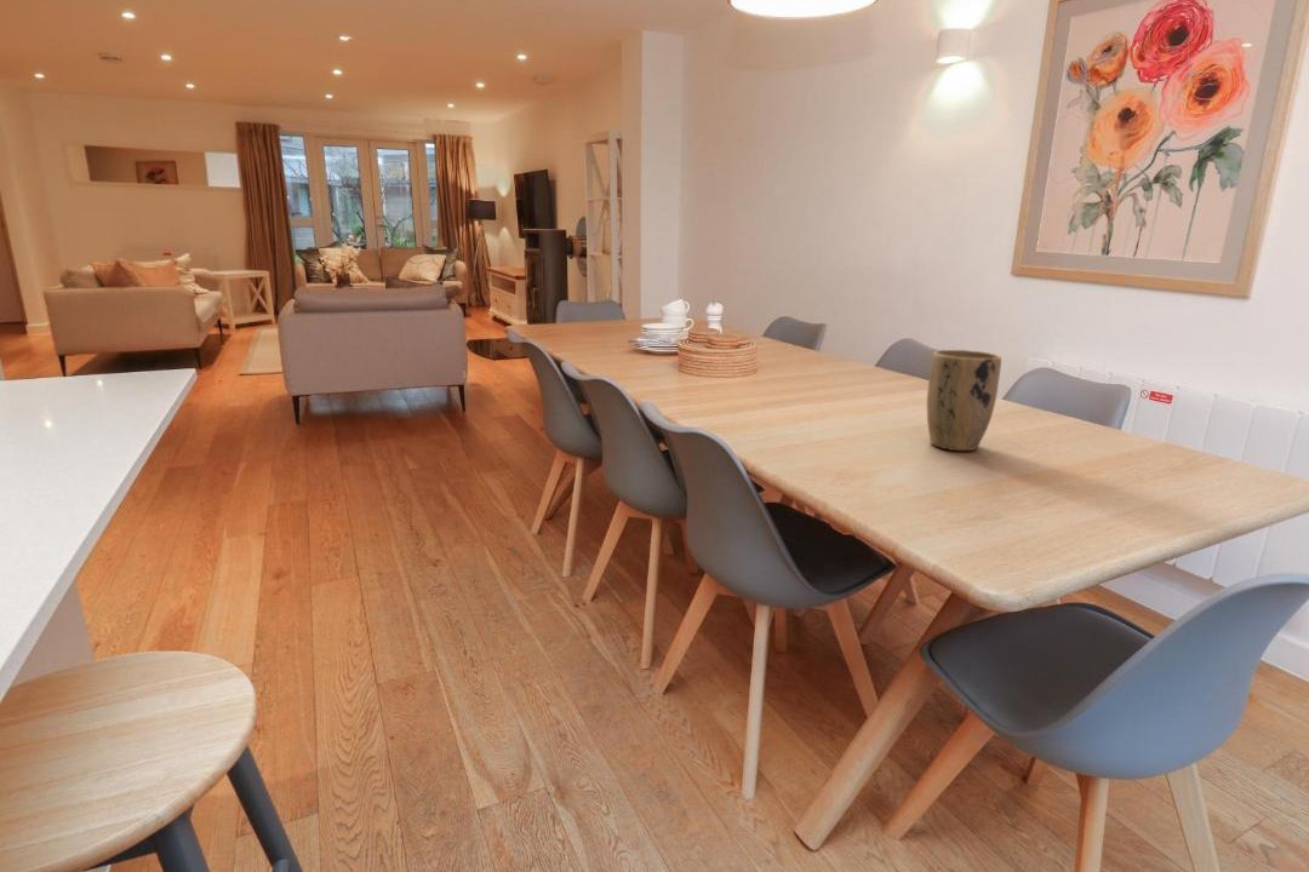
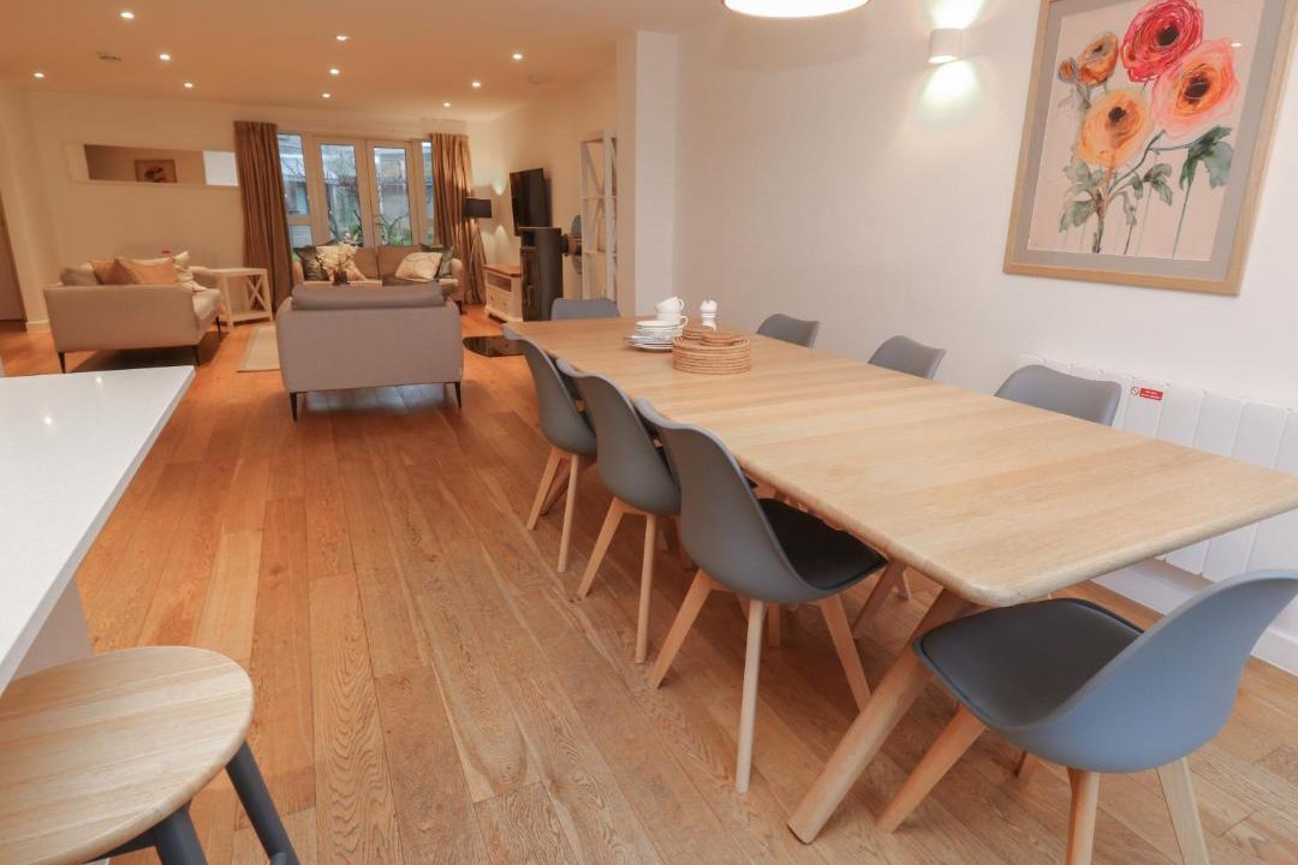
- plant pot (960, 400)
